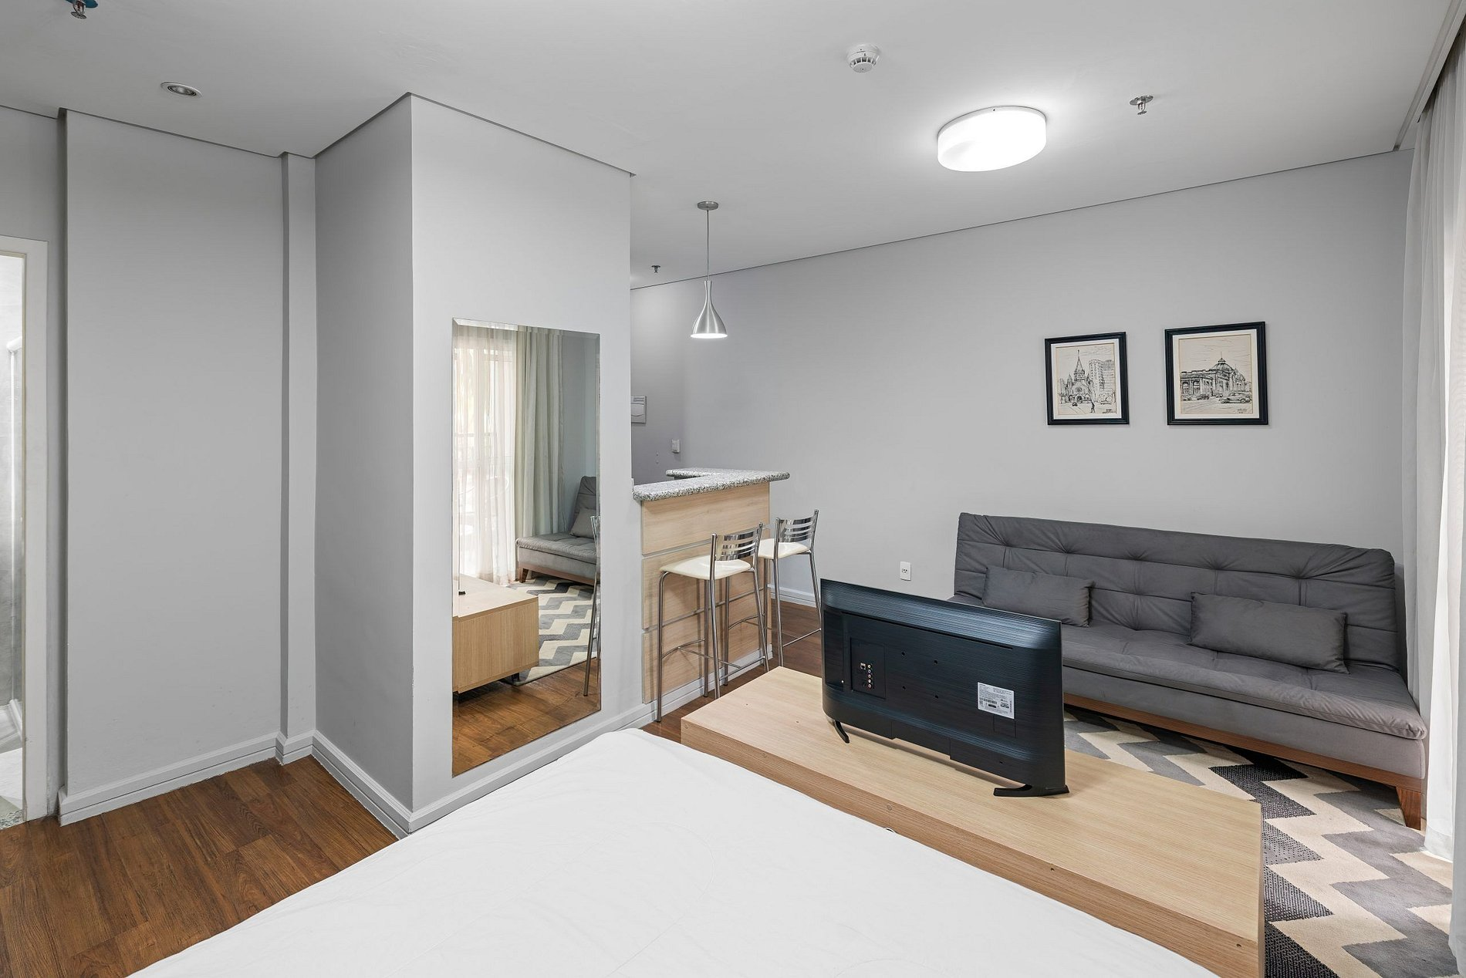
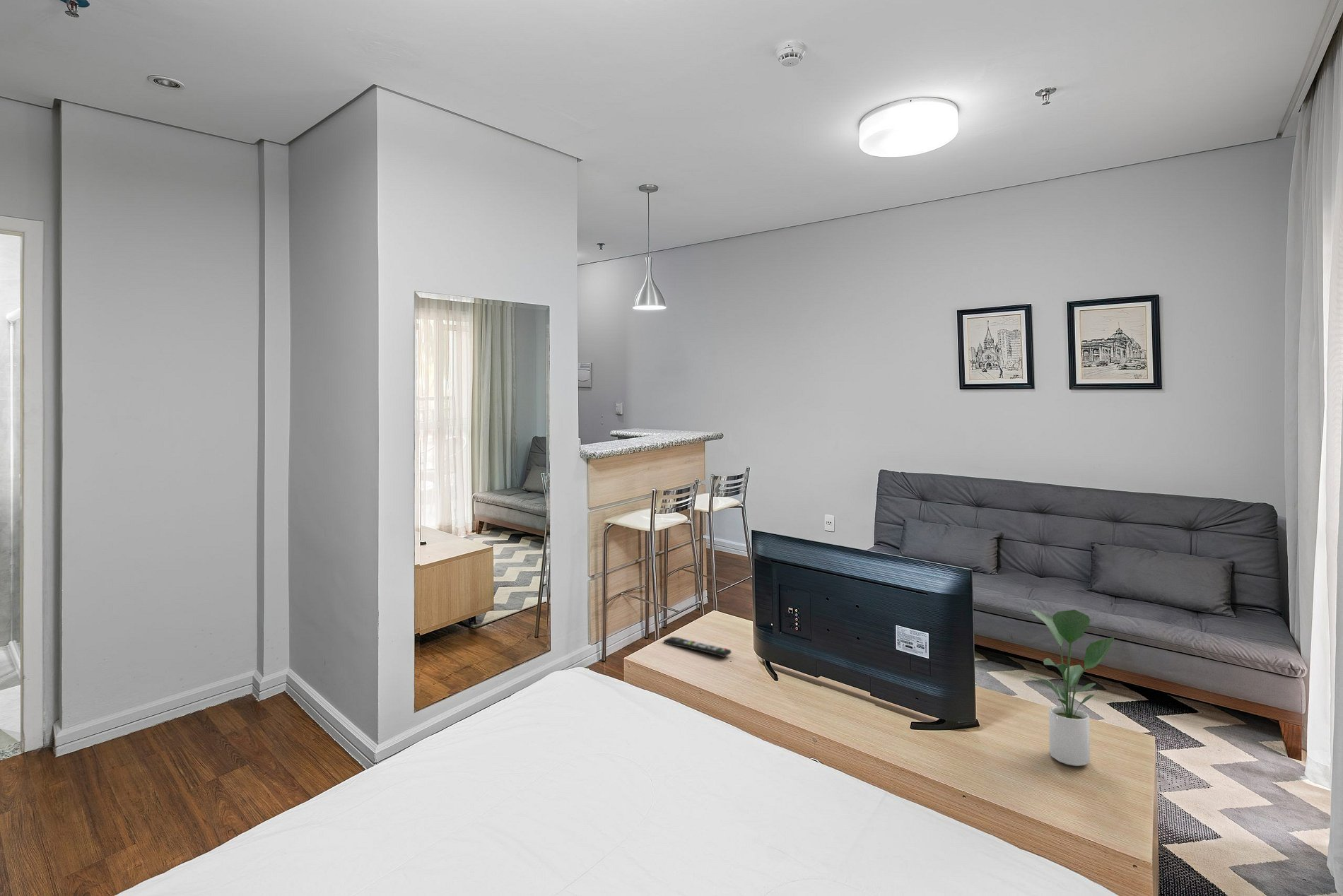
+ remote control (696, 646)
+ potted plant (1072, 680)
